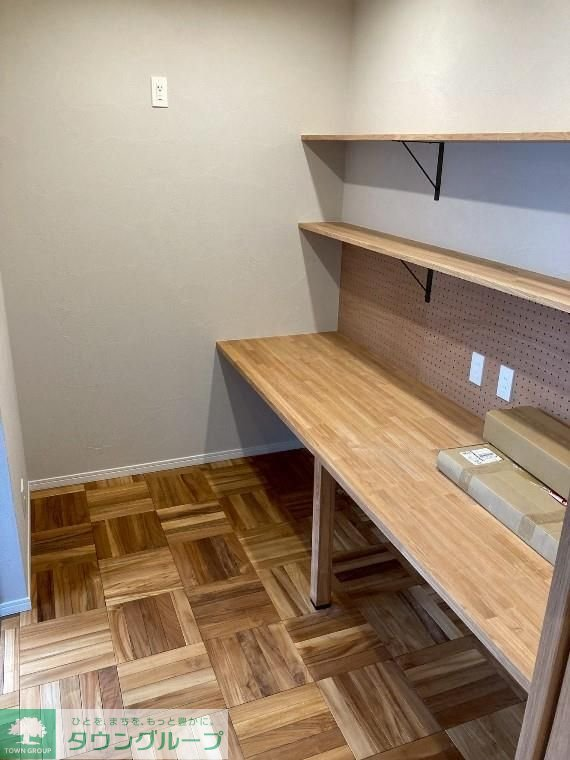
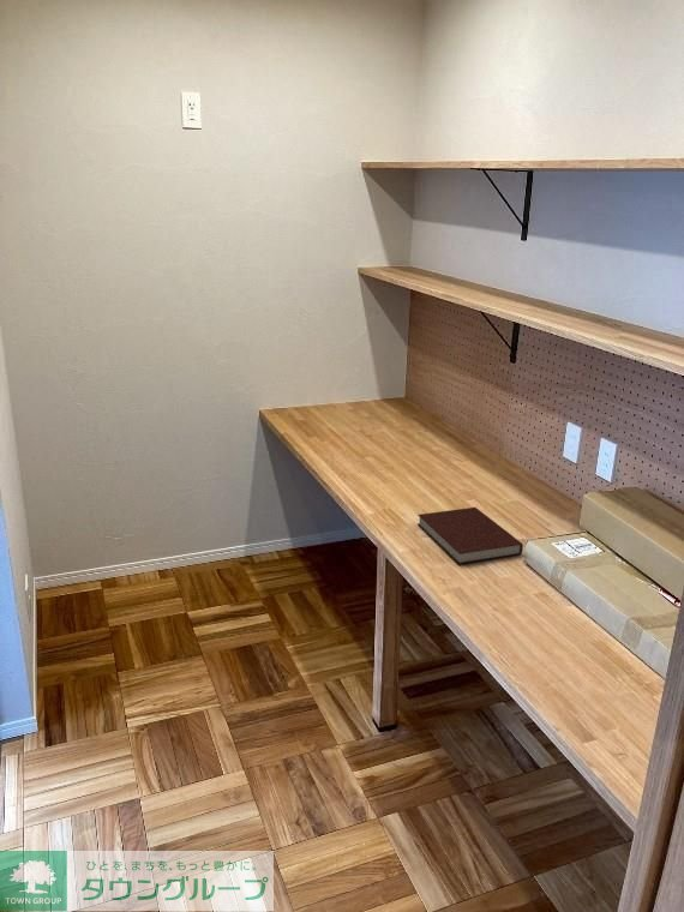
+ notebook (467, 533)
